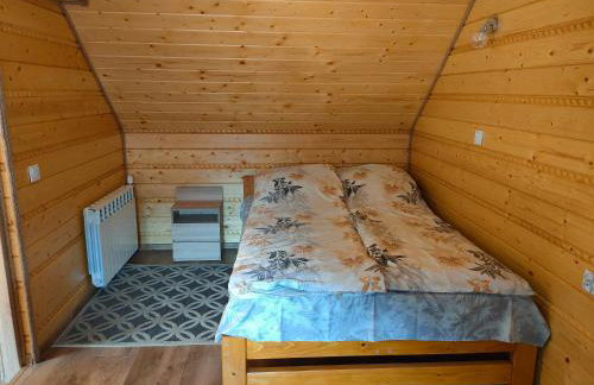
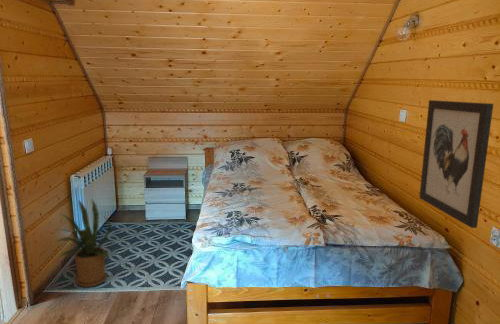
+ house plant (82, 245)
+ wall art (450, 158)
